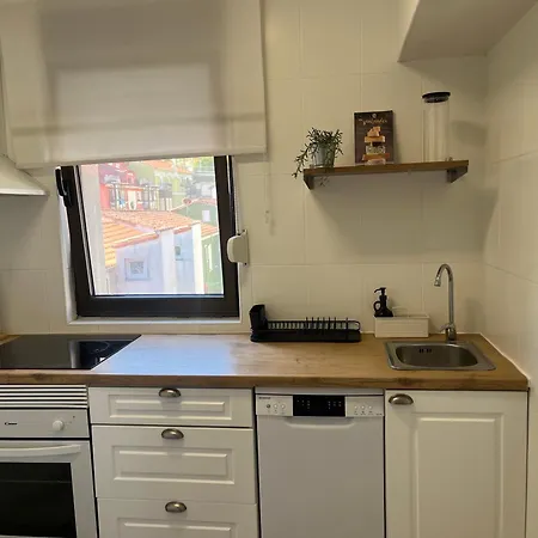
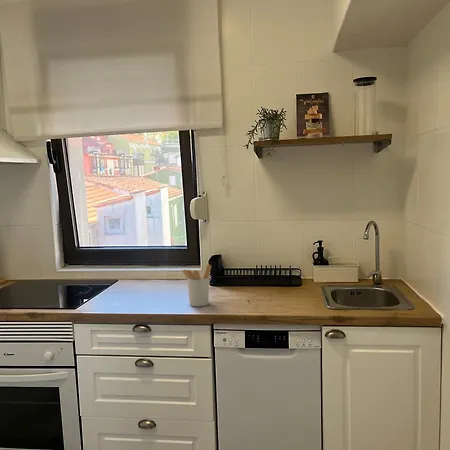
+ utensil holder (196, 285)
